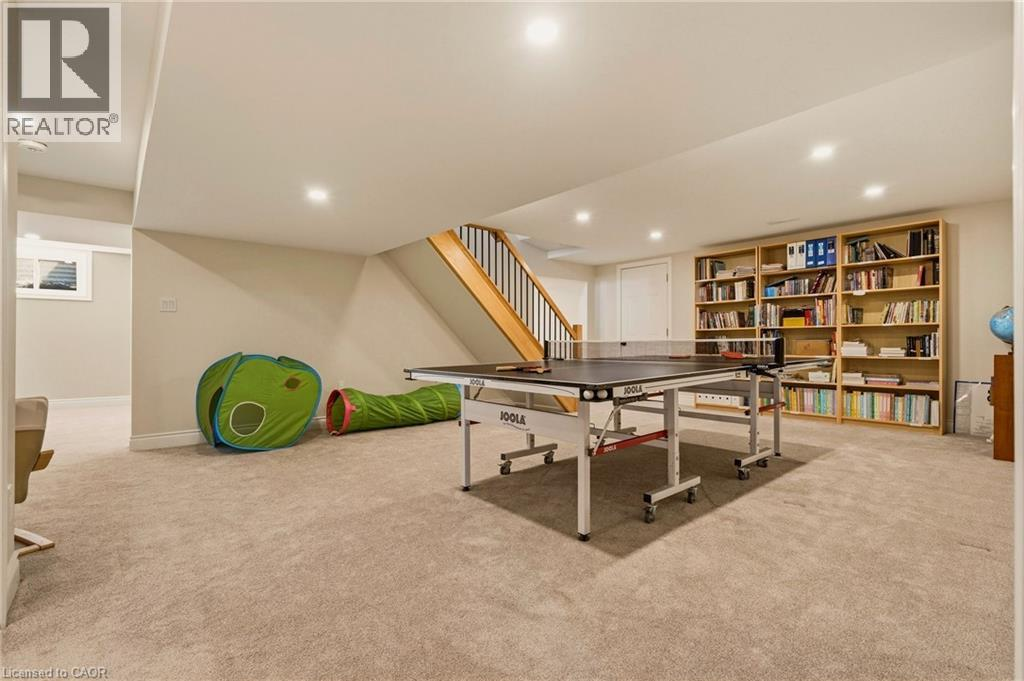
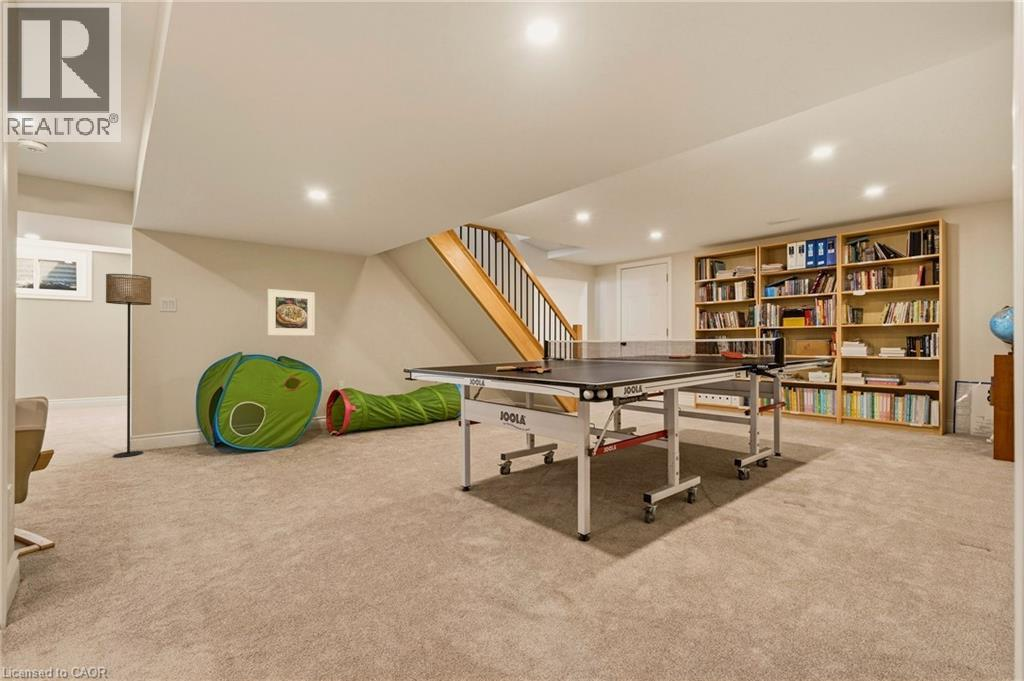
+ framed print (291, 313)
+ floor lamp (128, 365)
